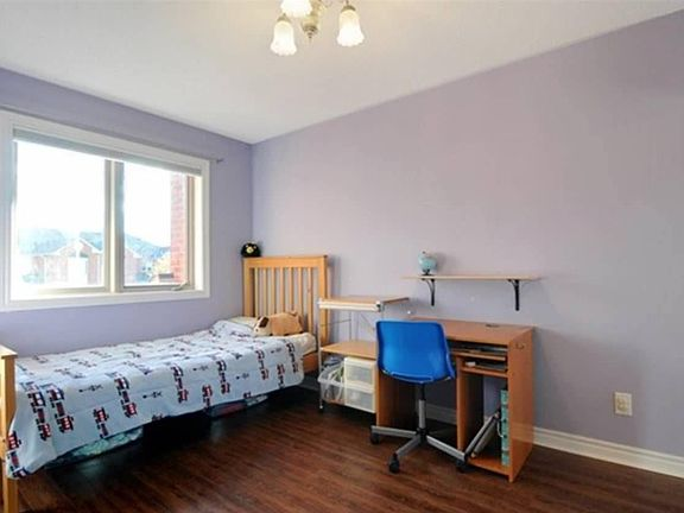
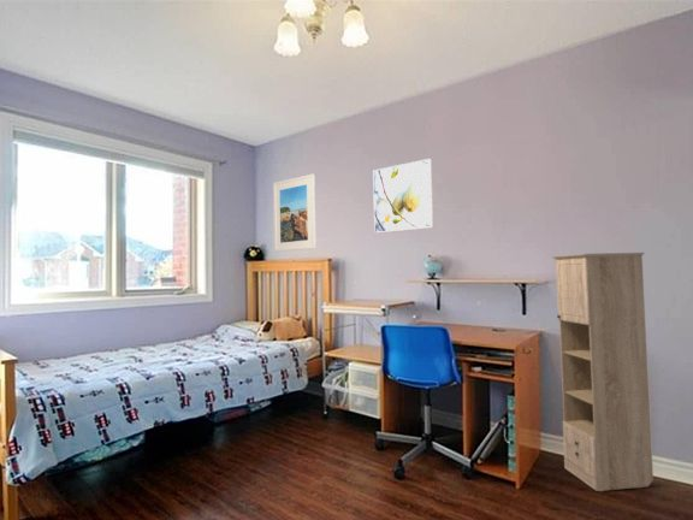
+ storage cabinet (600, 365)
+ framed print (401, 197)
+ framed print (294, 214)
